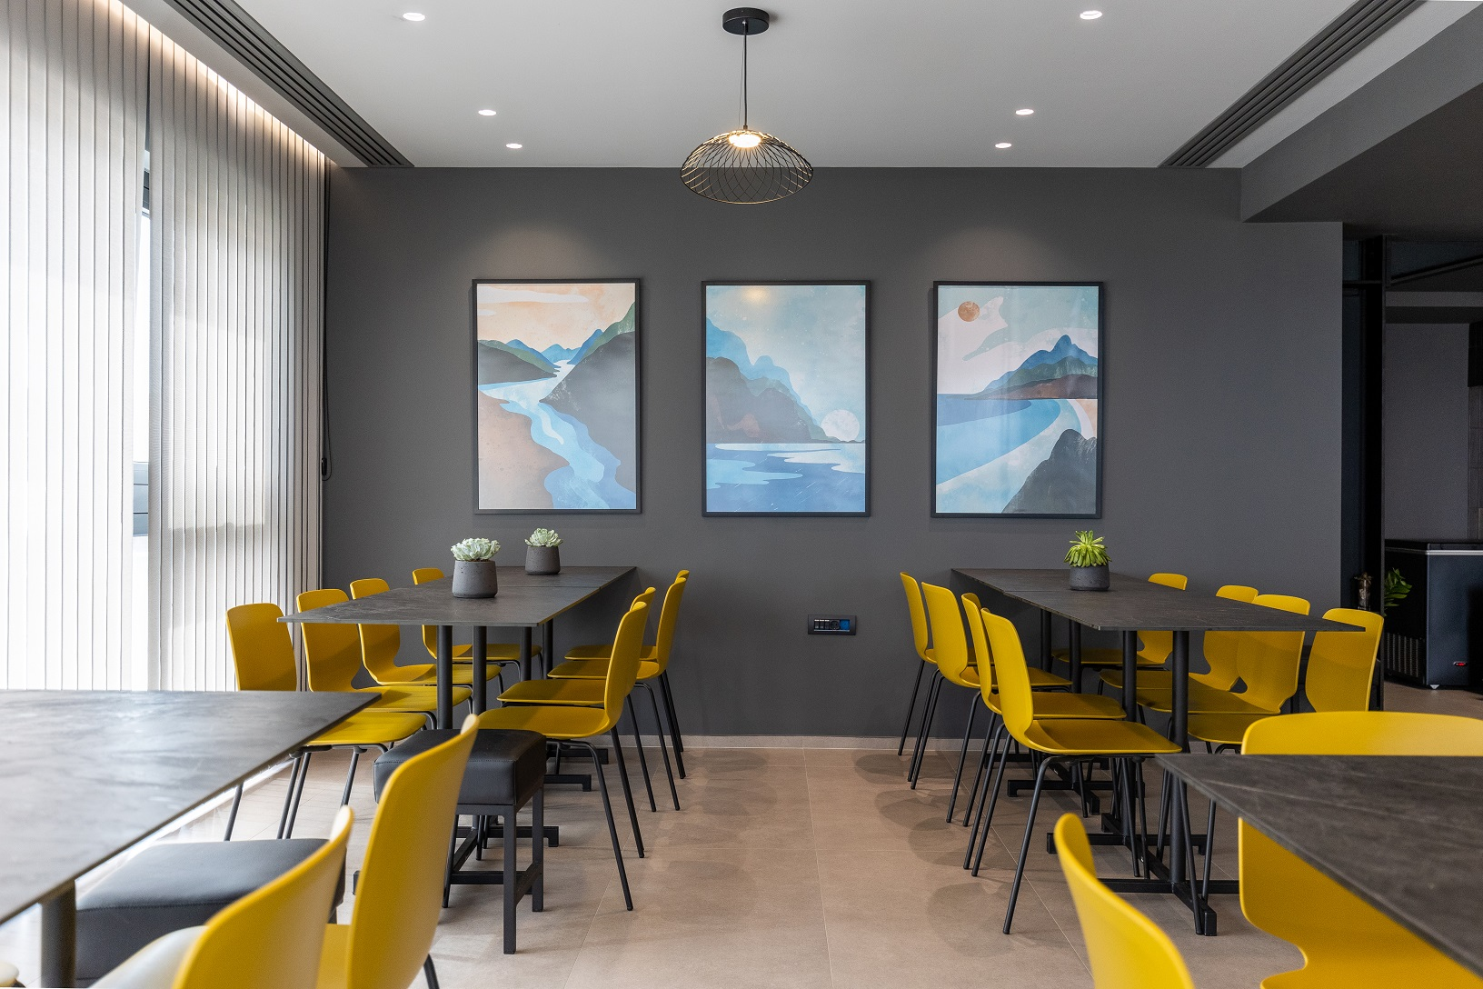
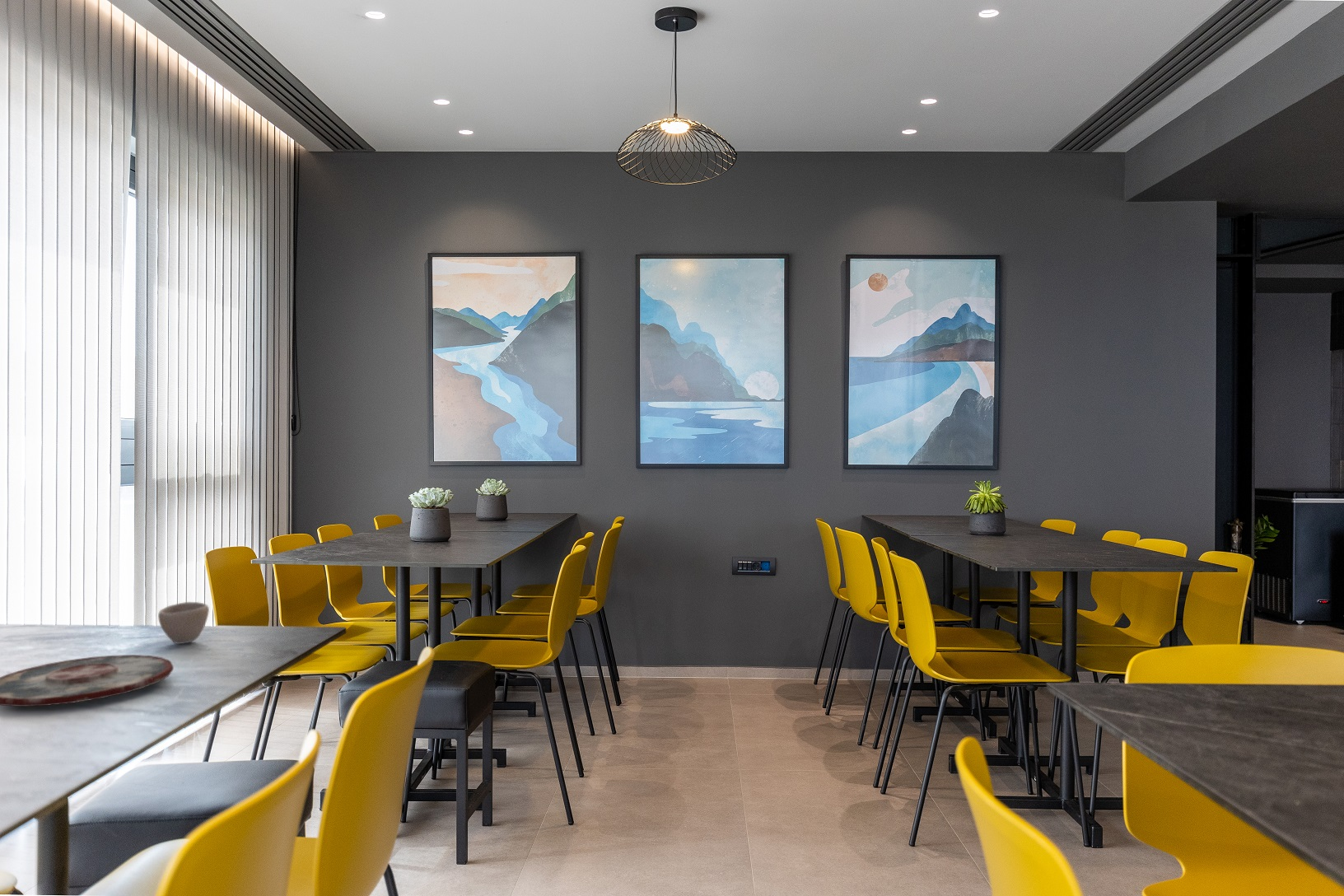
+ plate (82, 679)
+ cup (184, 623)
